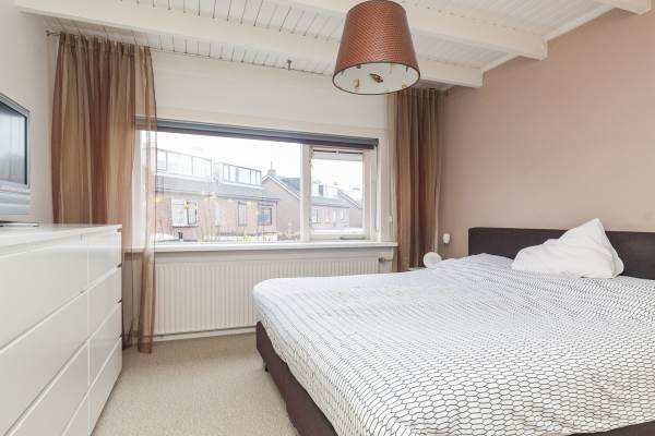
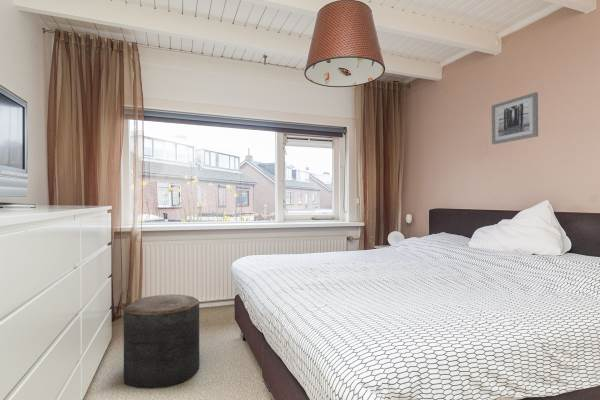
+ wall art (513, 120)
+ stool (162, 336)
